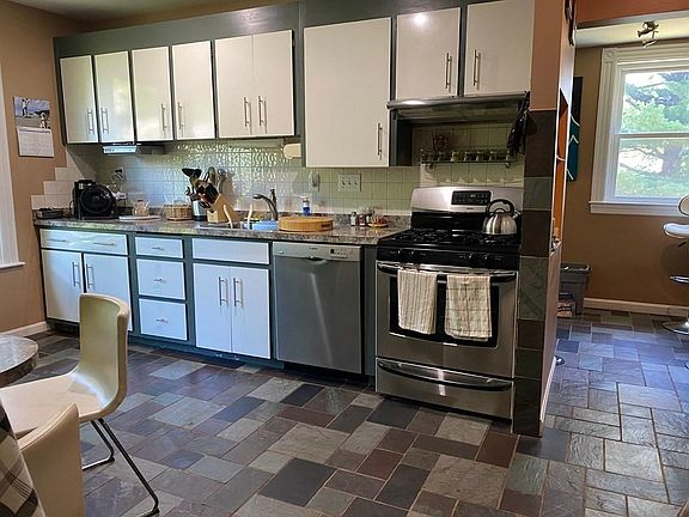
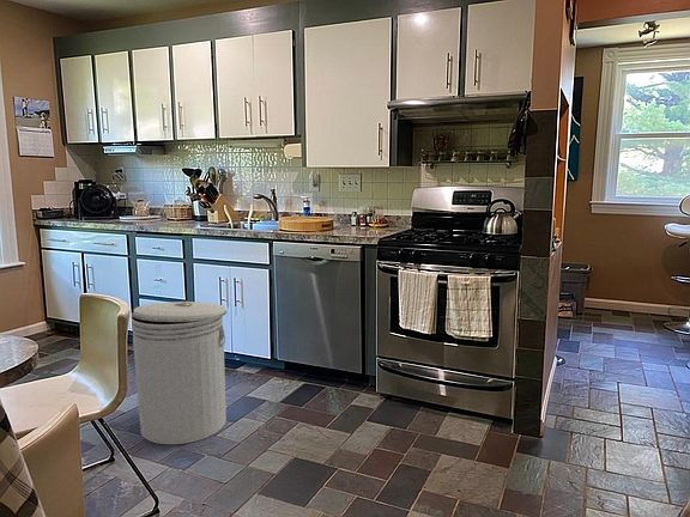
+ can (182, 364)
